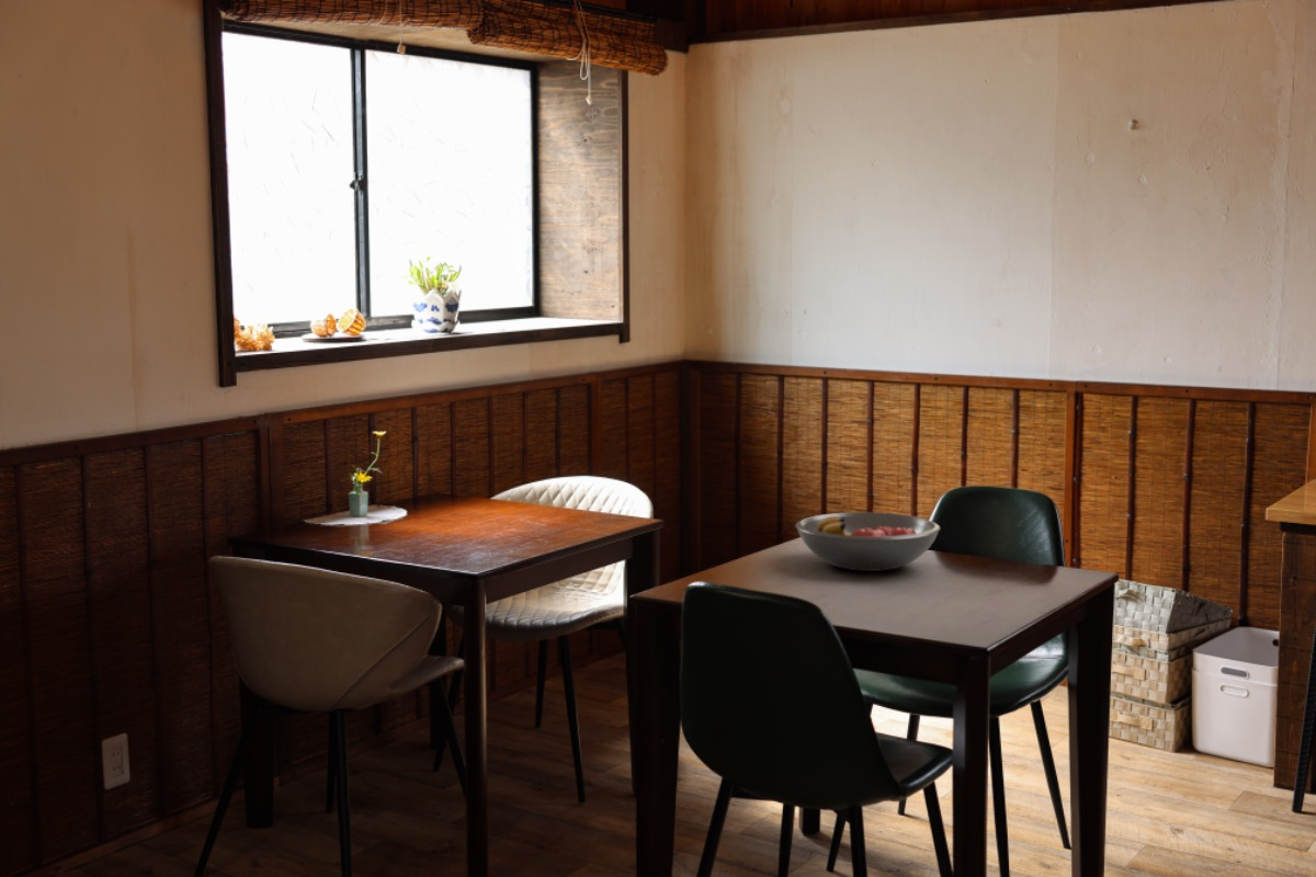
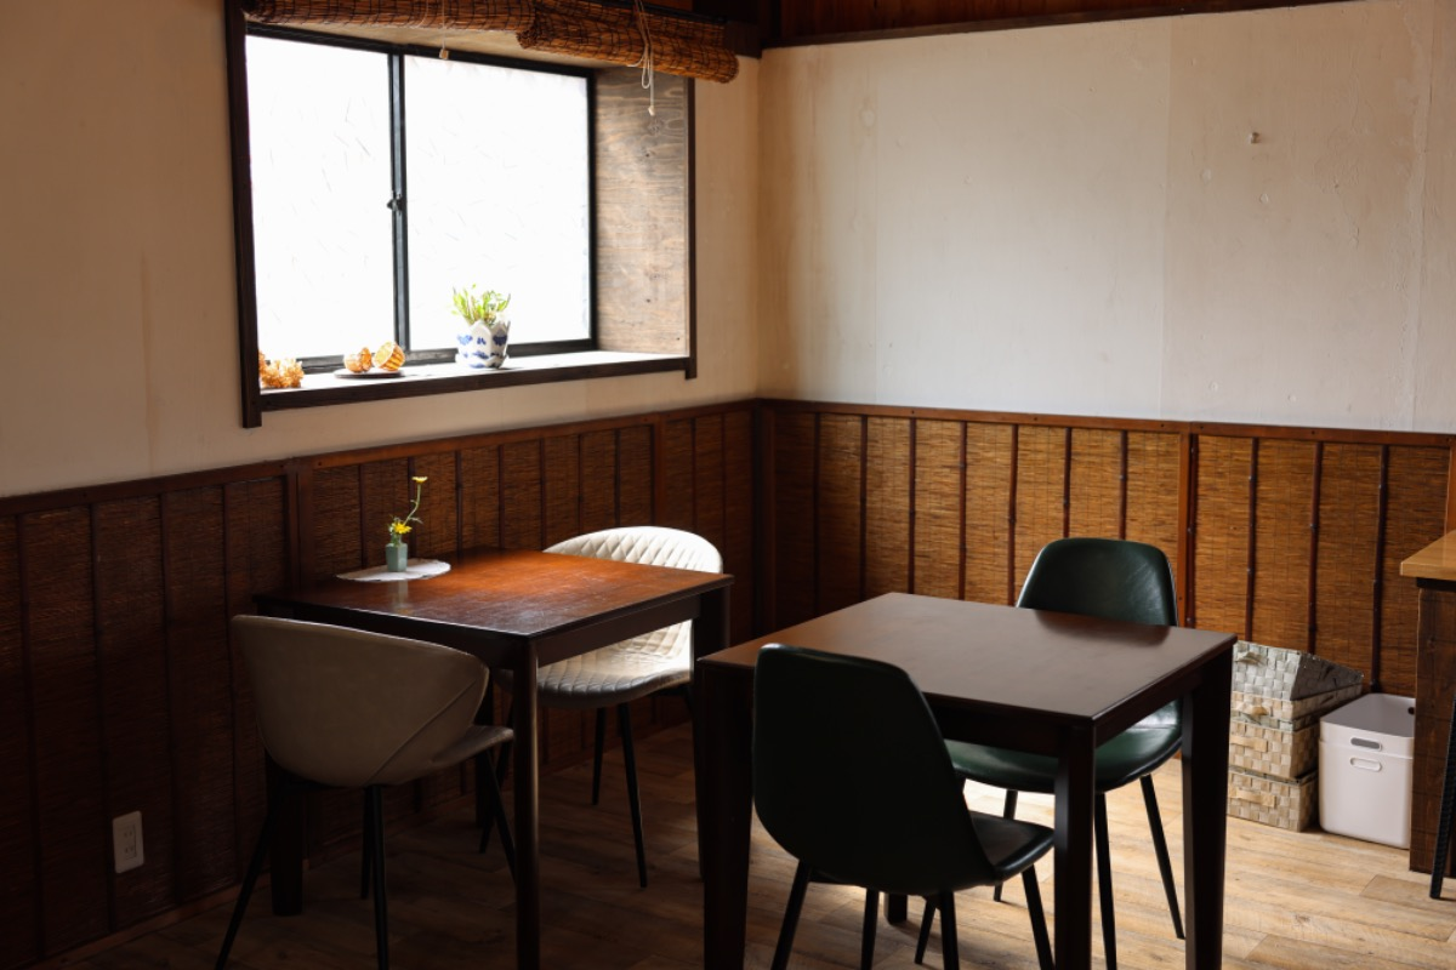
- fruit bowl (866, 539)
